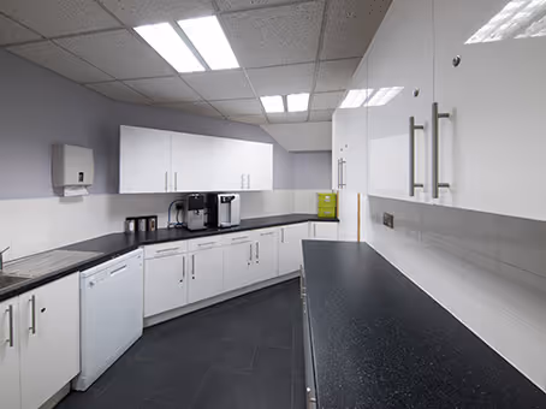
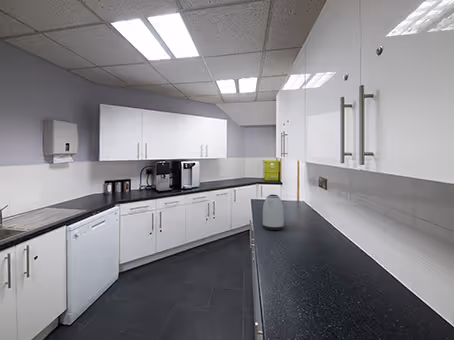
+ kettle (274, 210)
